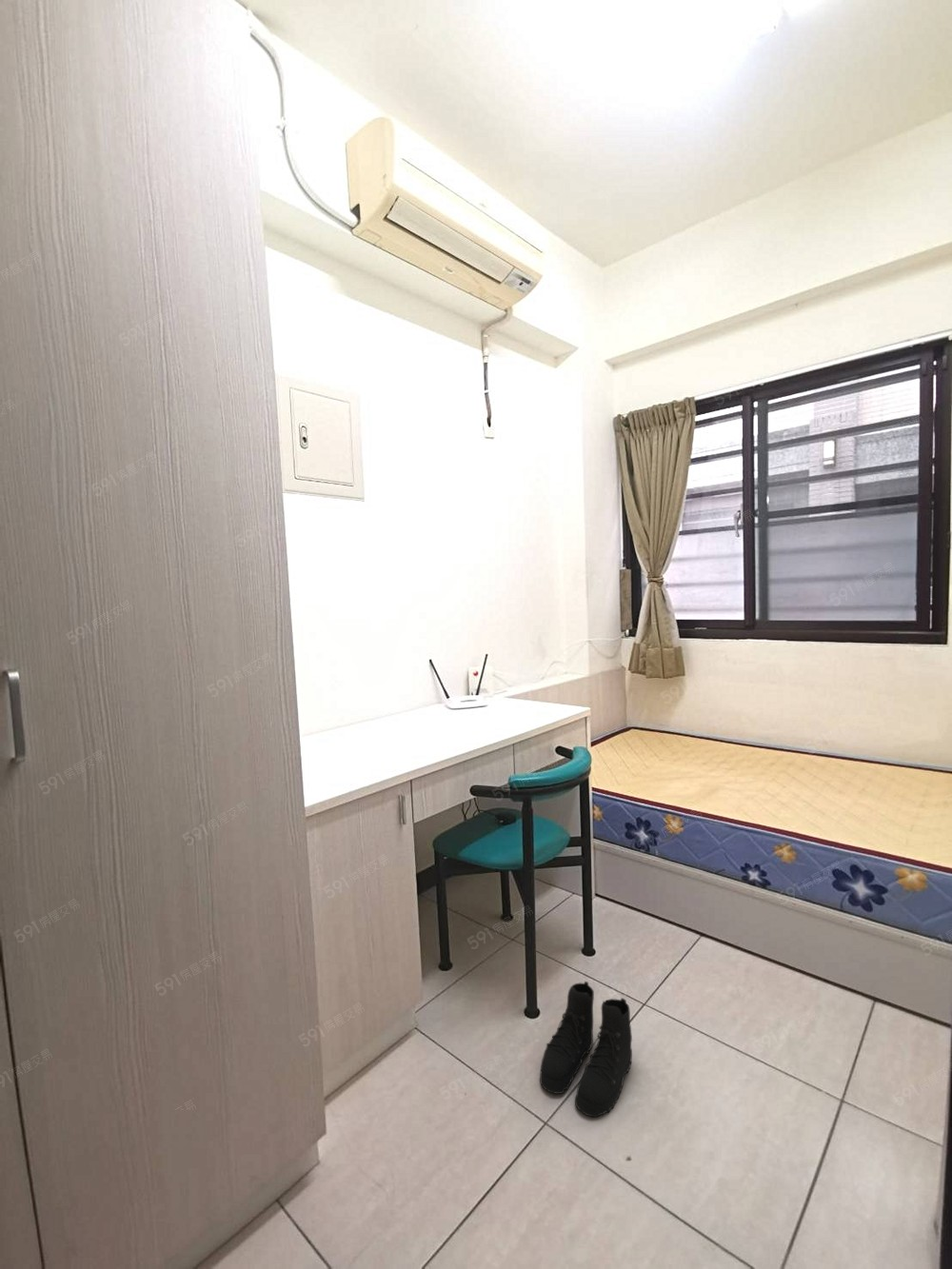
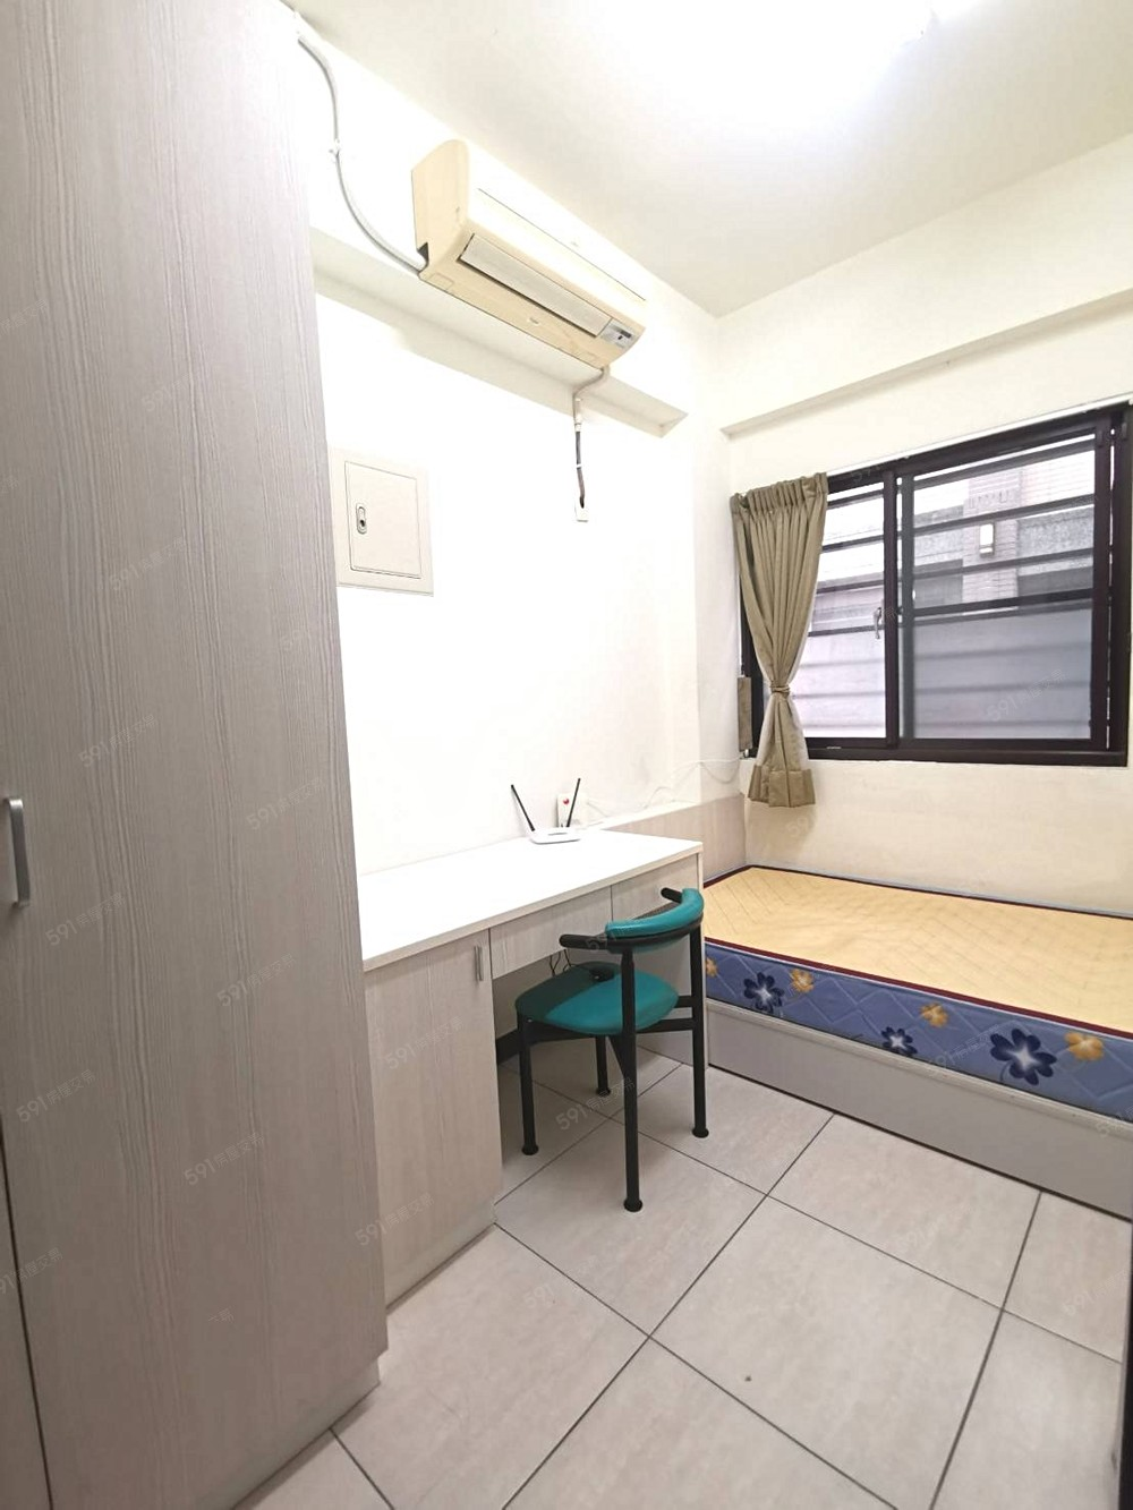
- boots (586, 1038)
